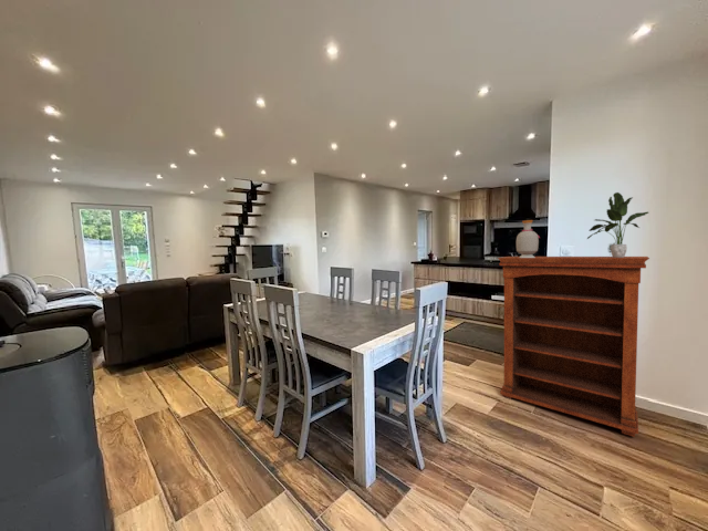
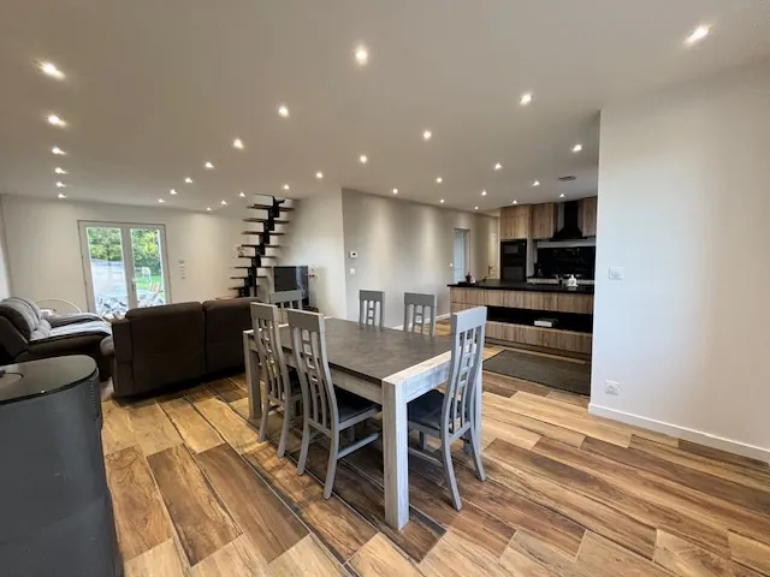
- bottle (527, 238)
- potted plant (617, 225)
- bookshelf (564, 333)
